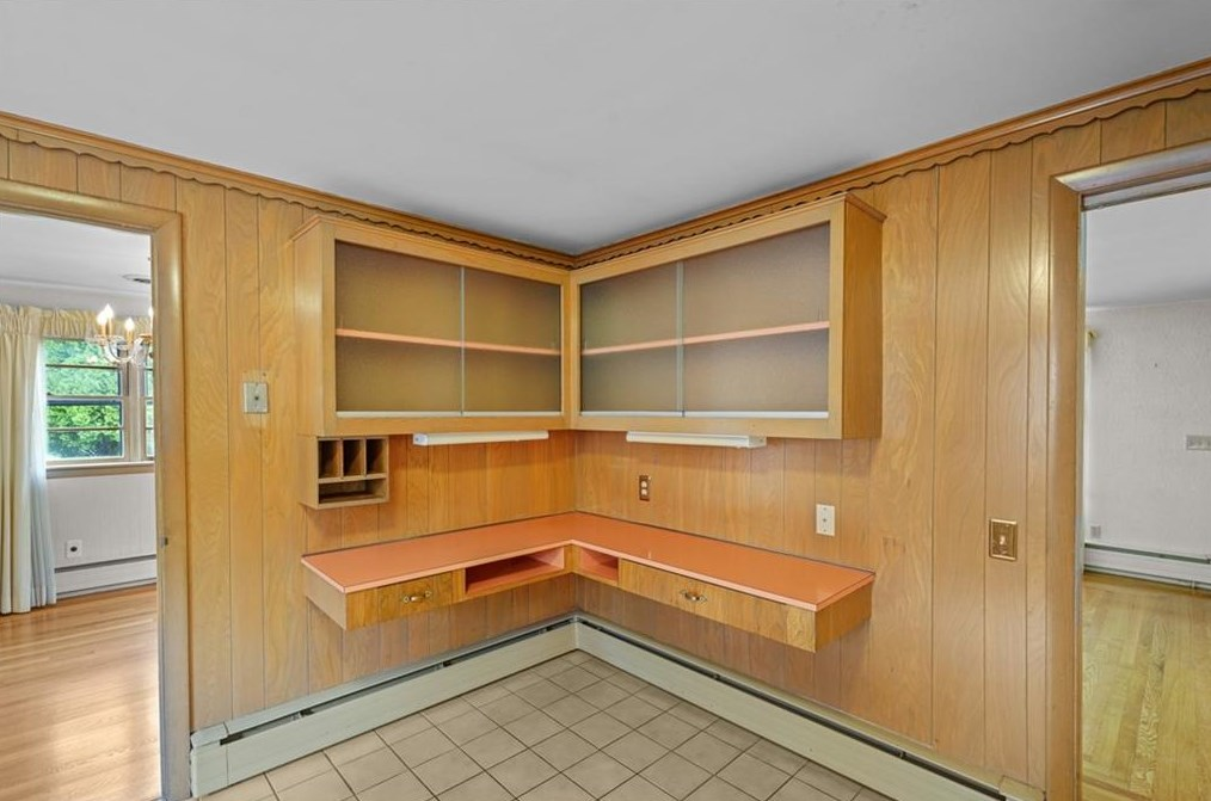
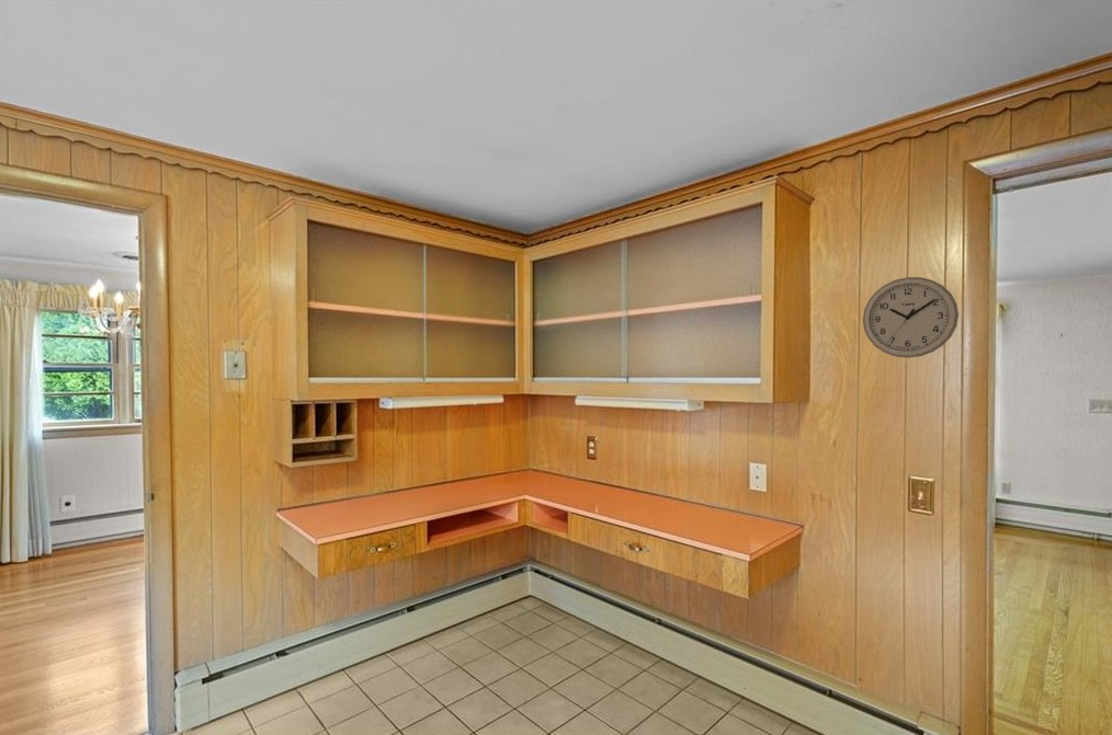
+ wall clock (907, 317)
